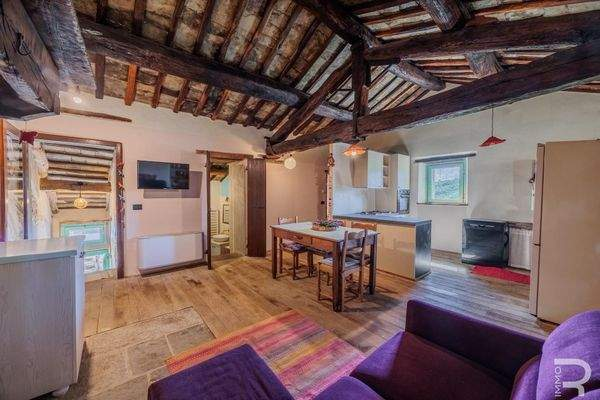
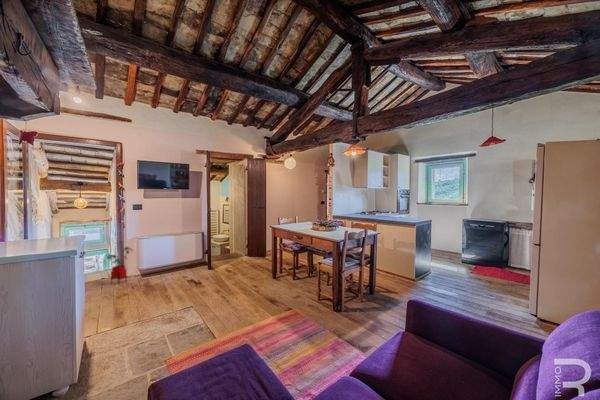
+ house plant (120, 265)
